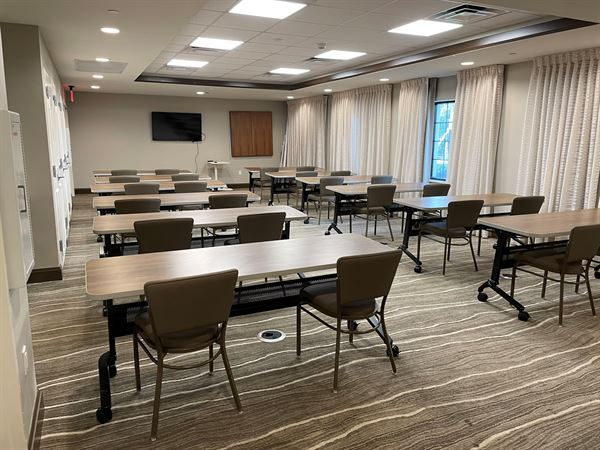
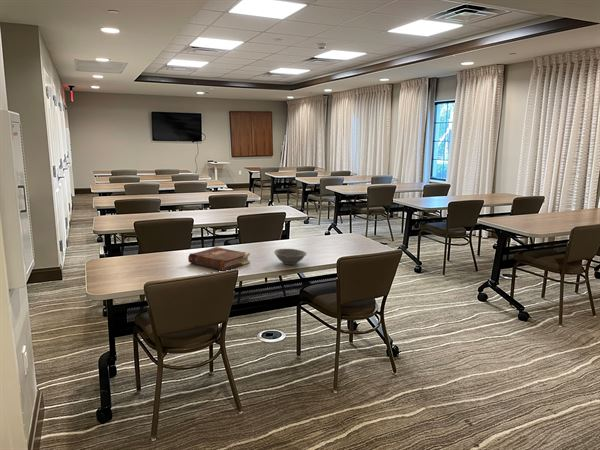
+ book (219, 258)
+ bowl (290, 257)
